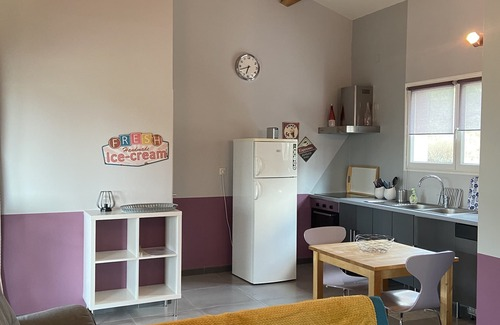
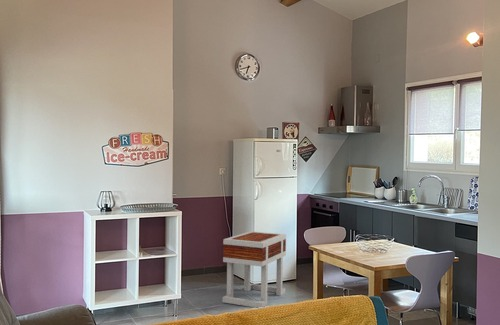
+ side table (253, 265)
